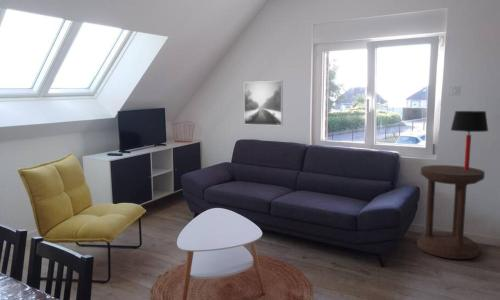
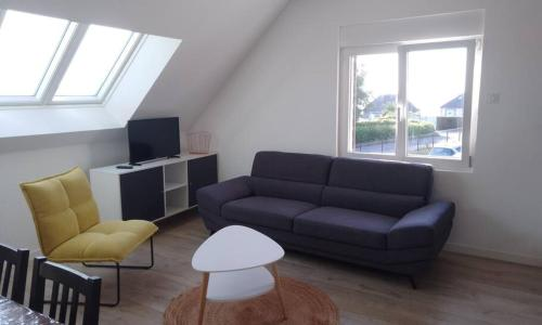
- table lamp (468, 140)
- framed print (262, 103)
- side table (453, 212)
